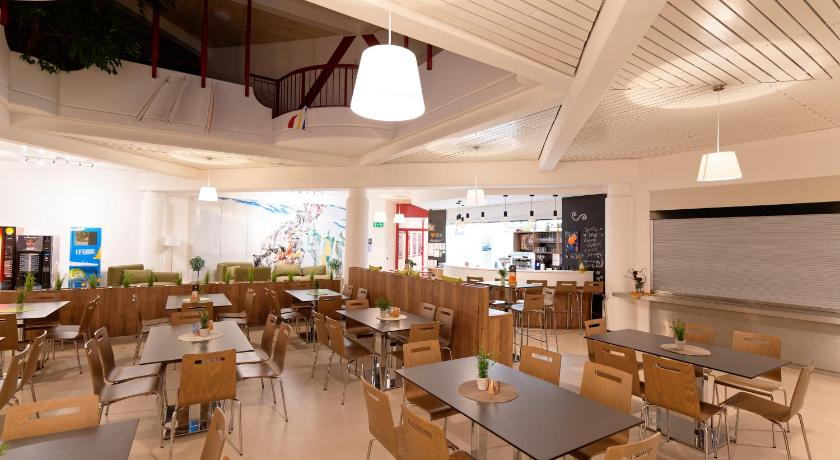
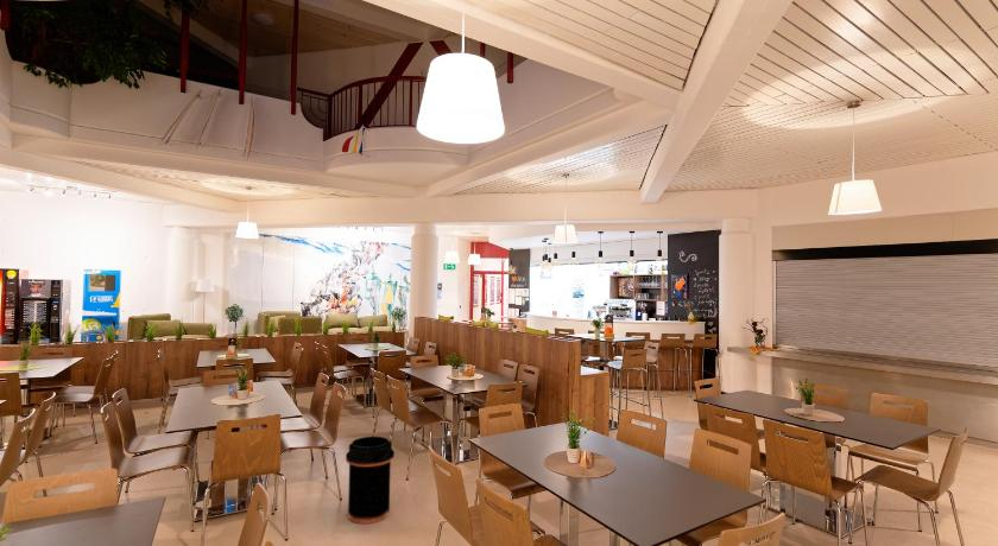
+ trash can (369, 477)
